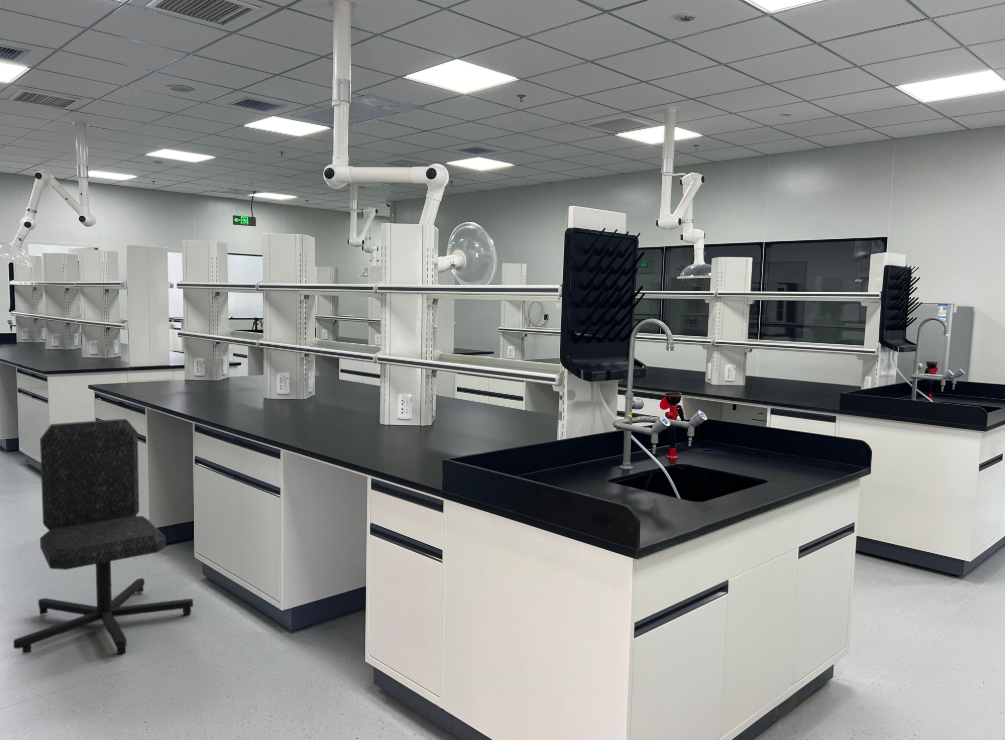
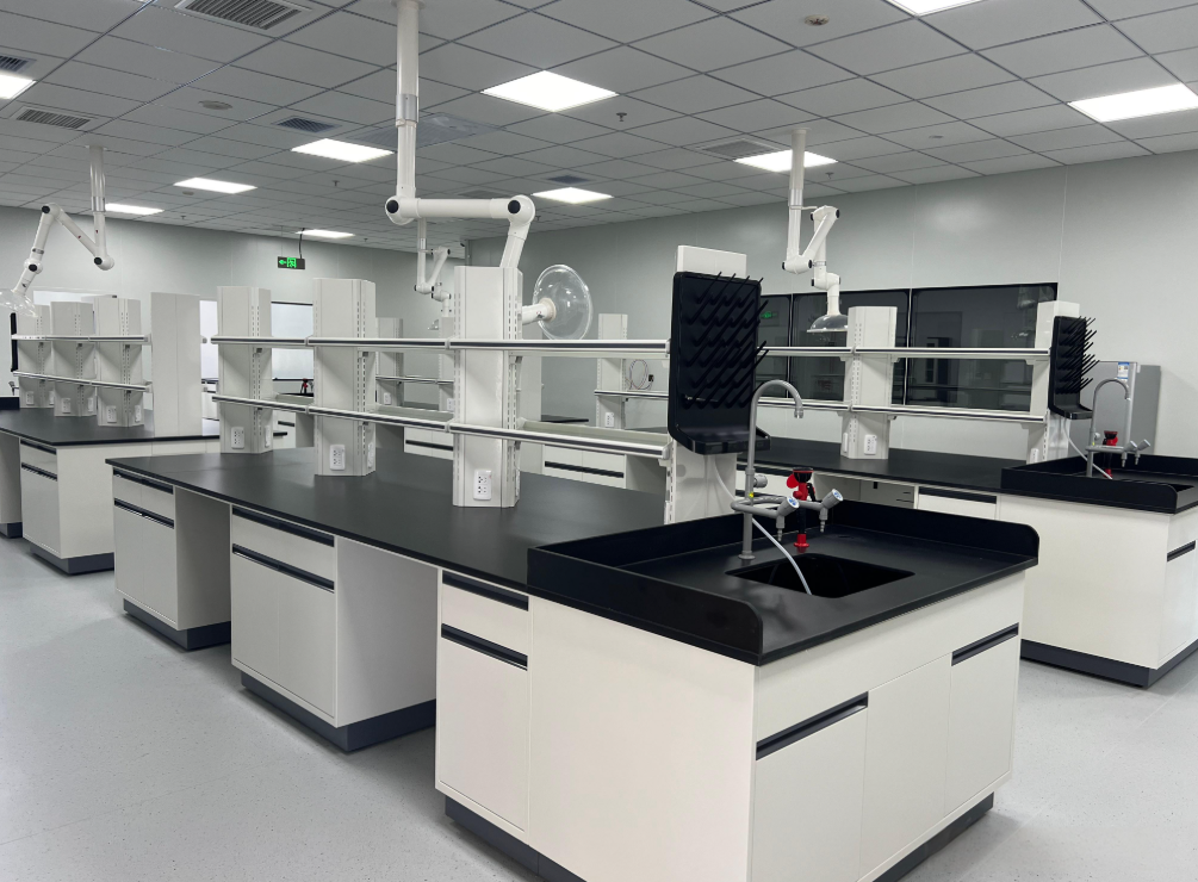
- chair (104, 530)
